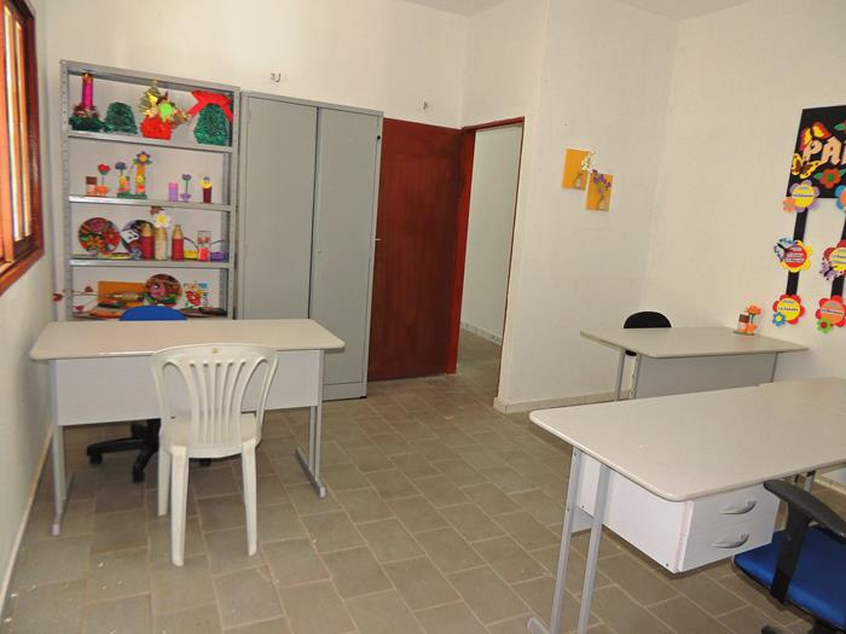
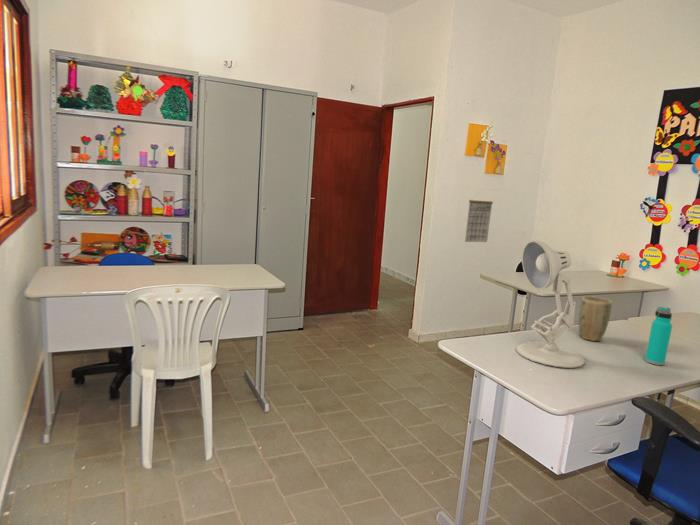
+ desk lamp (556, 299)
+ water bottle (659, 335)
+ calendar (479, 216)
+ plant pot (593, 318)
